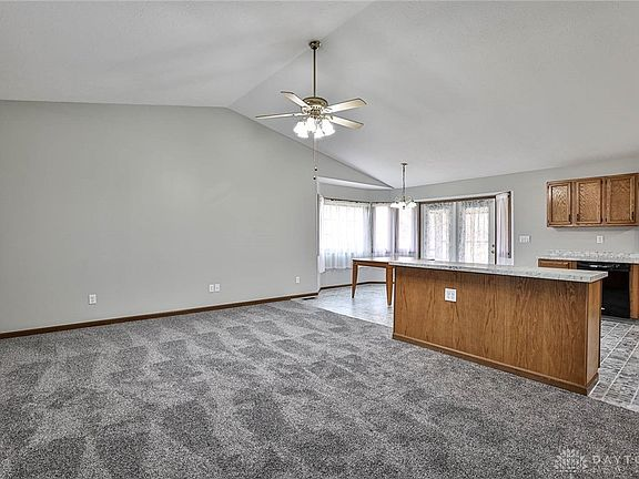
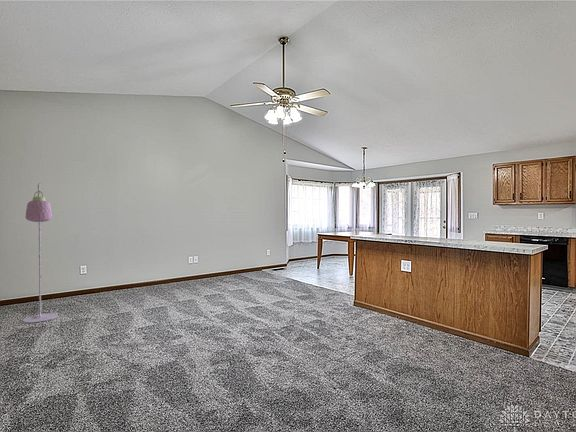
+ floor lamp (39, 250)
